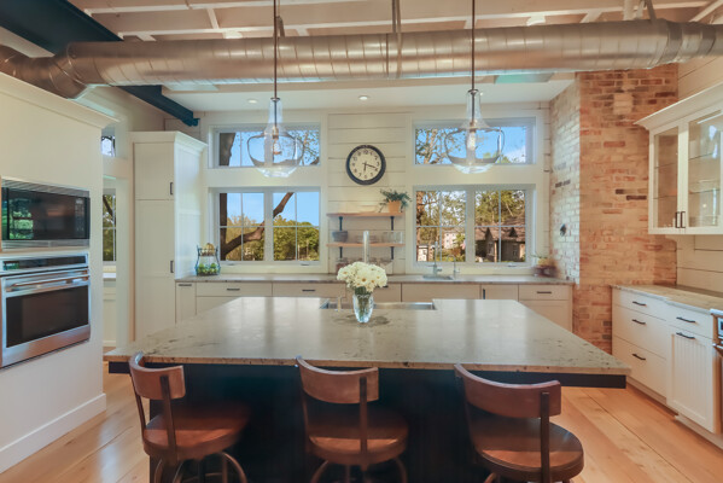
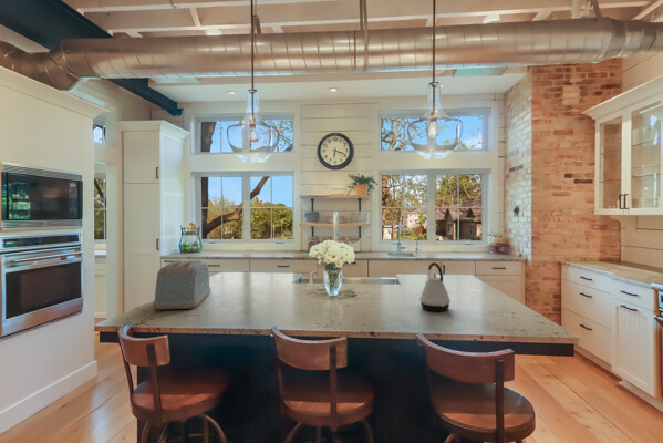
+ kettle (434, 285)
+ toaster (185, 280)
